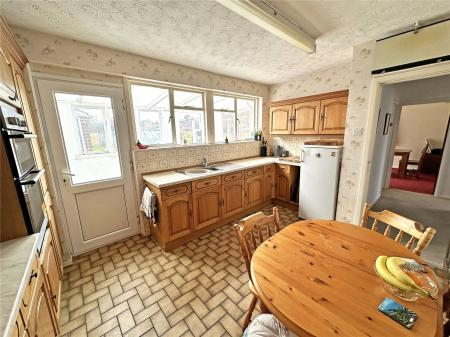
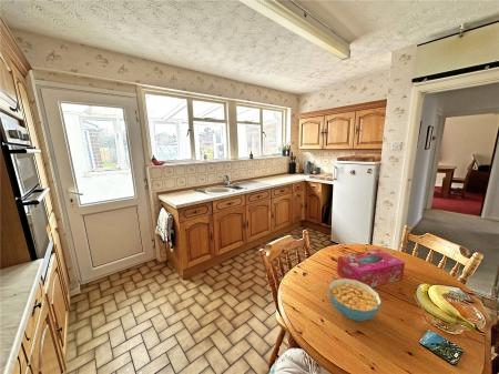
+ cereal bowl (353, 303)
+ tissue box (369, 267)
